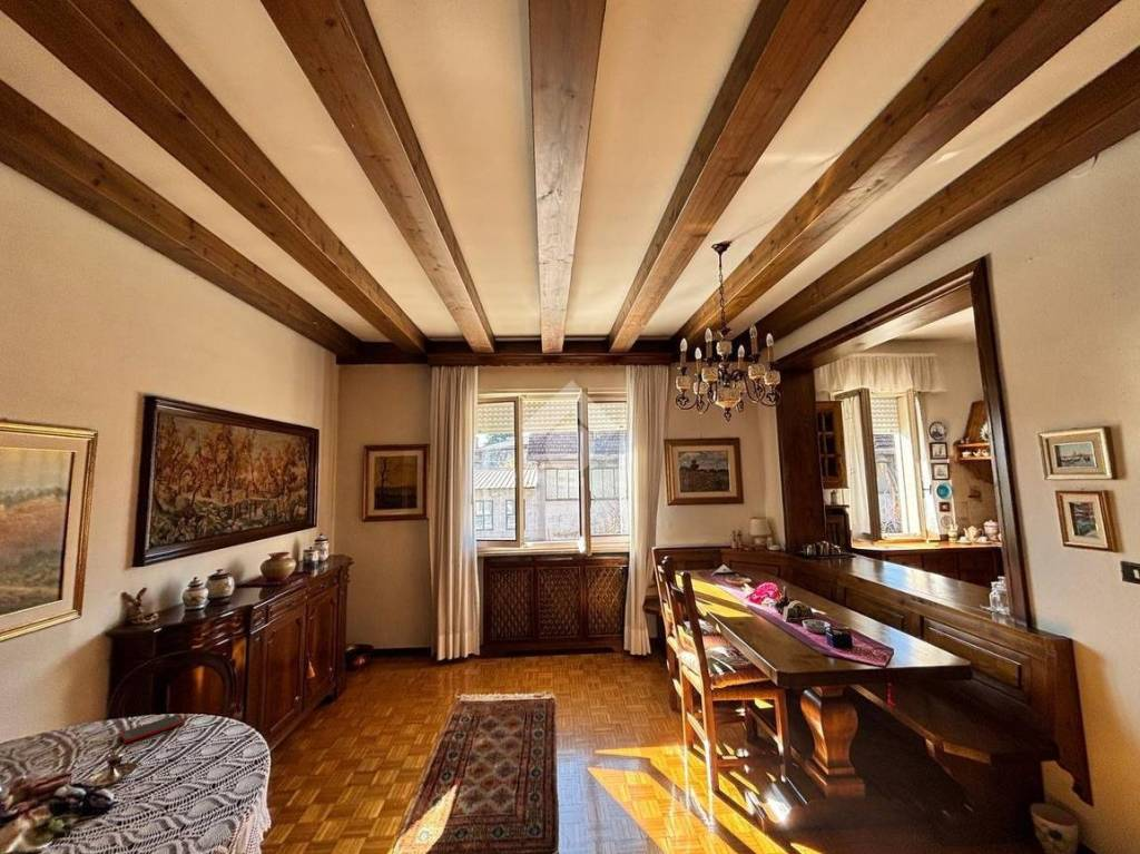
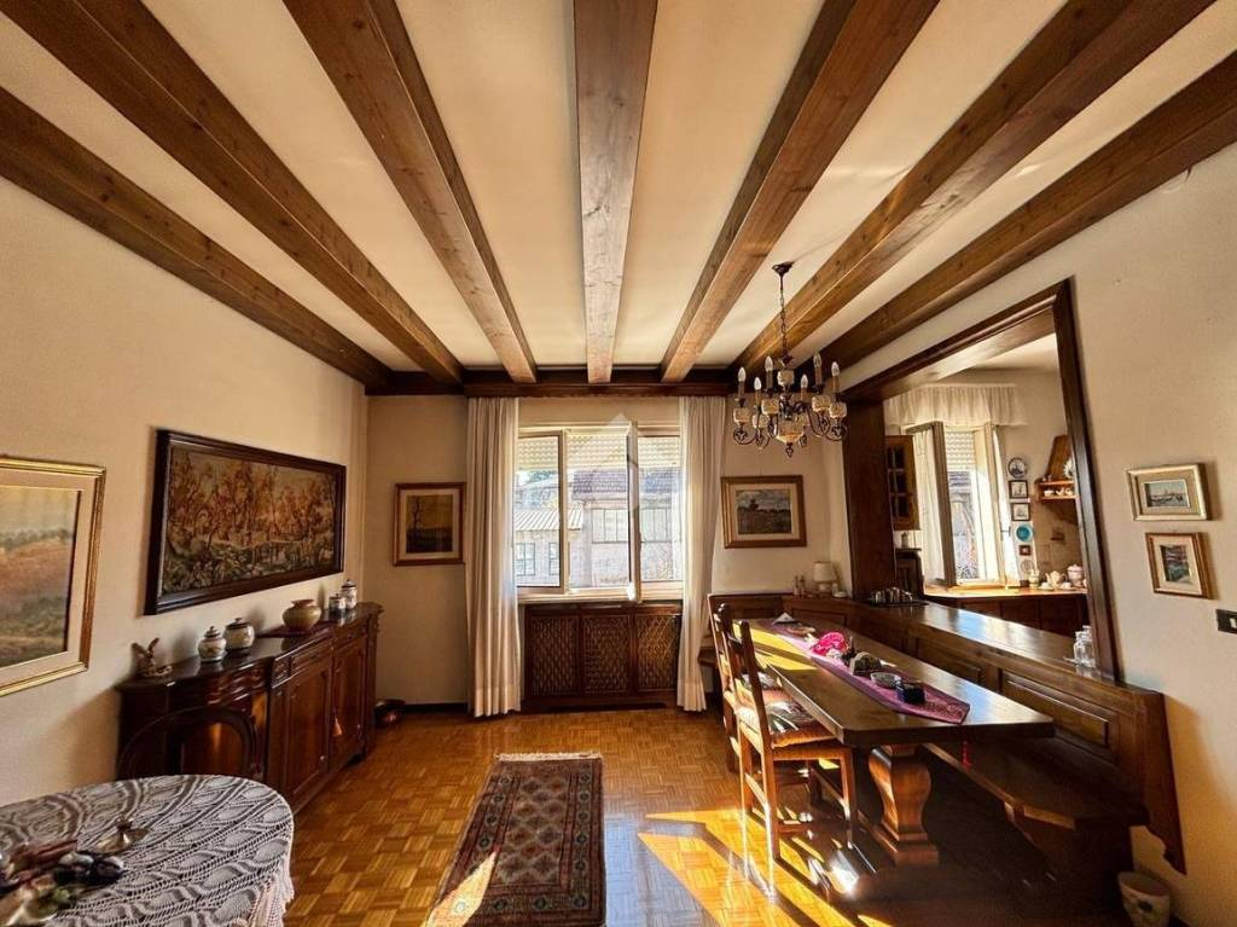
- cell phone (153, 727)
